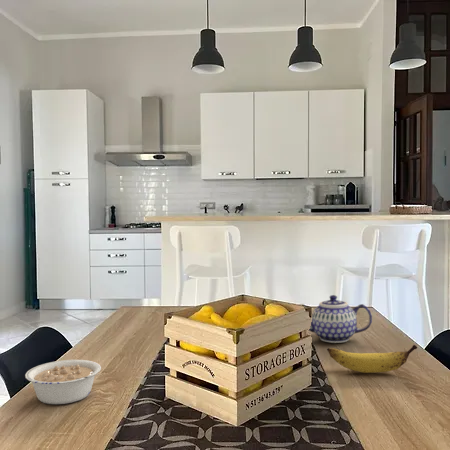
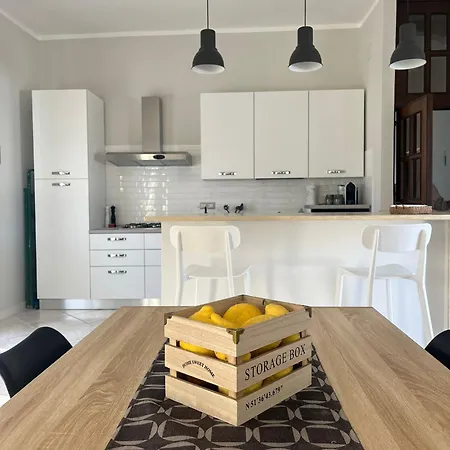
- teapot (333, 317)
- legume (67, 380)
- banana (371, 357)
